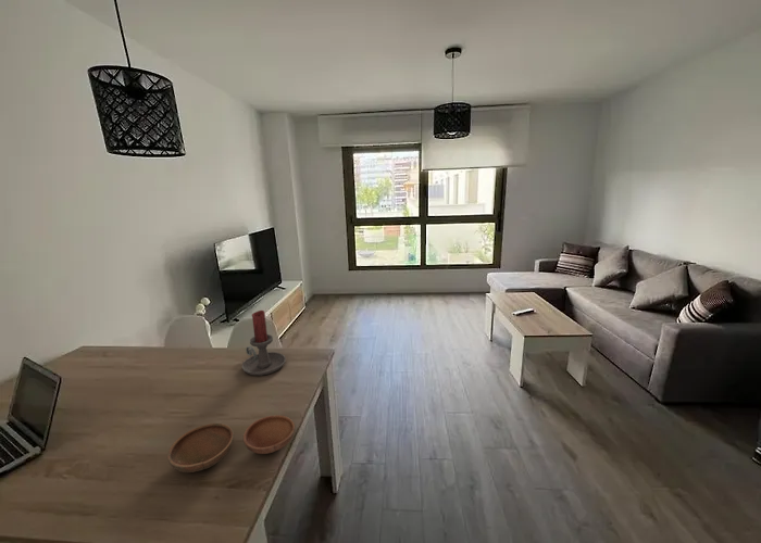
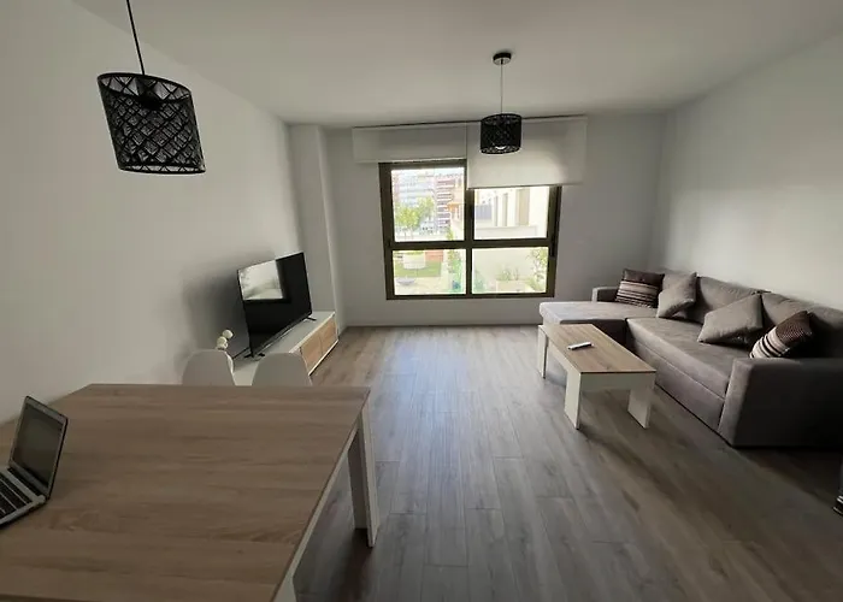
- bowl (232, 444)
- candle holder (258, 338)
